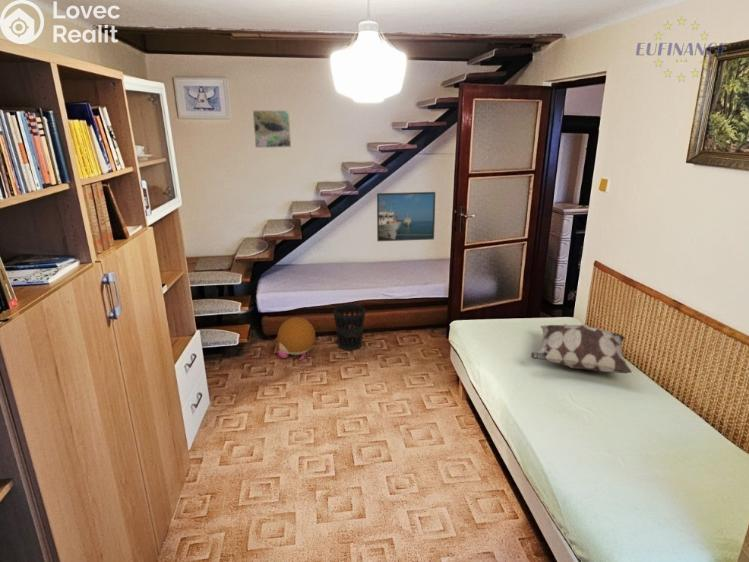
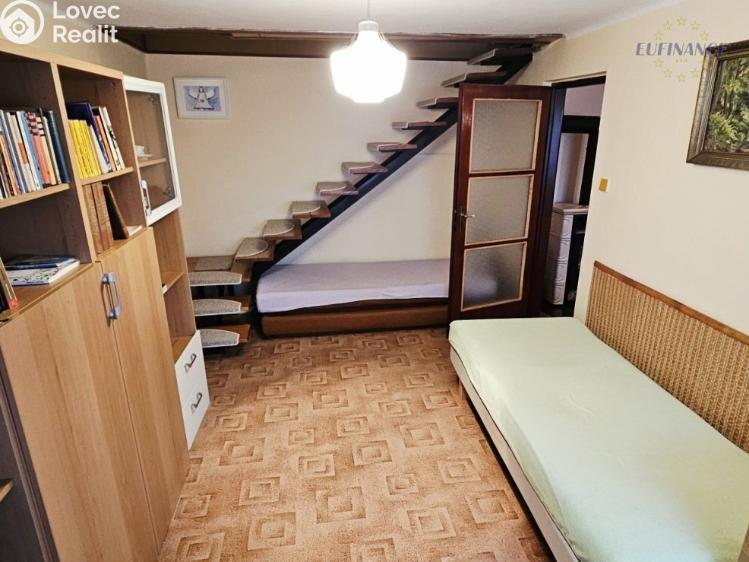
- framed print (406, 216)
- wastebasket (348, 327)
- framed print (272, 129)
- plush toy (295, 336)
- decorative pillow (579, 347)
